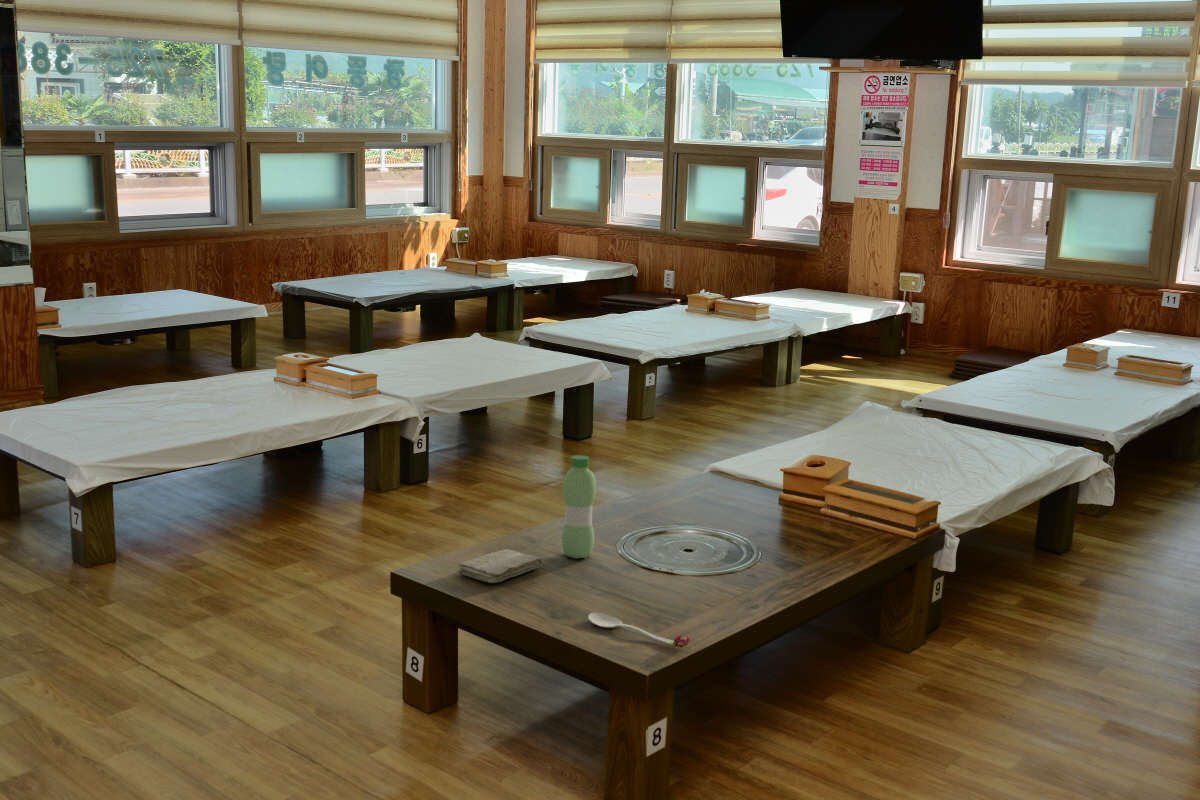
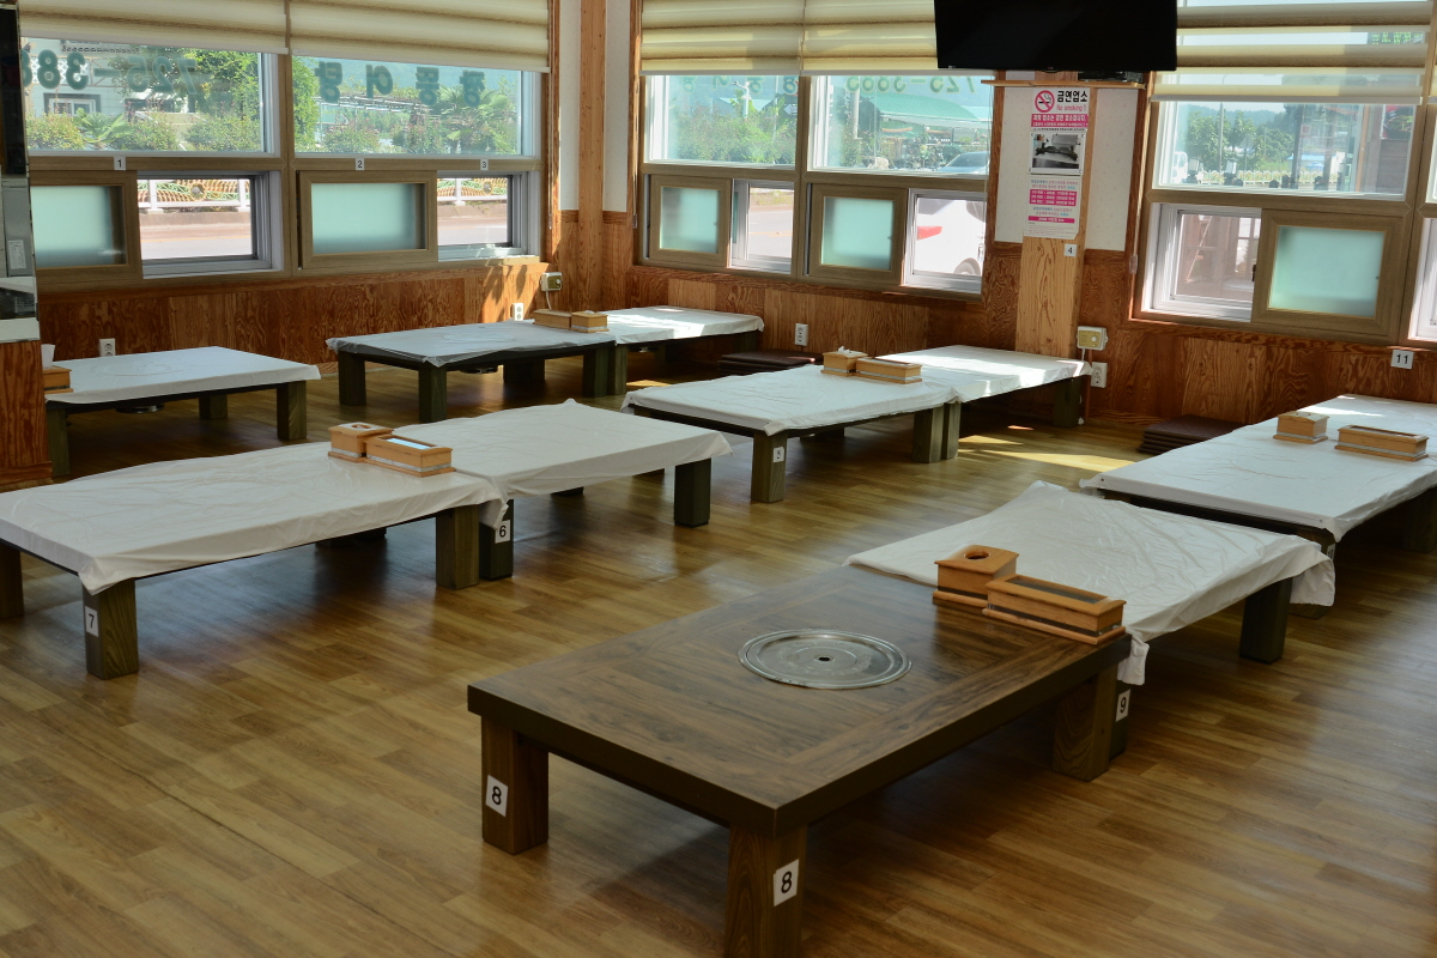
- spoon (638, 628)
- washcloth (499, 564)
- water bottle (578, 506)
